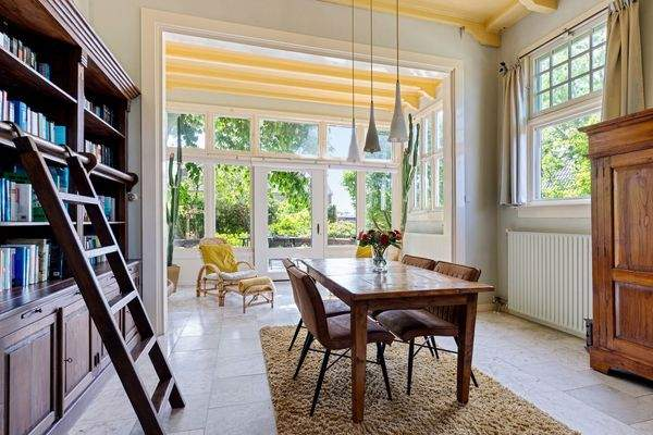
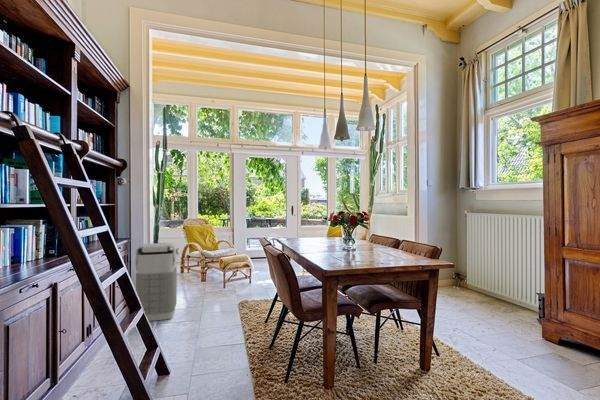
+ grenade (156, 279)
